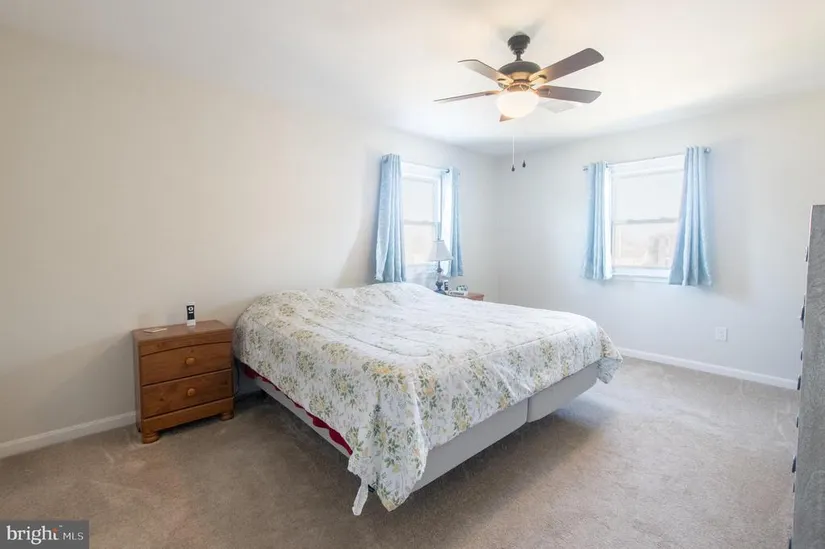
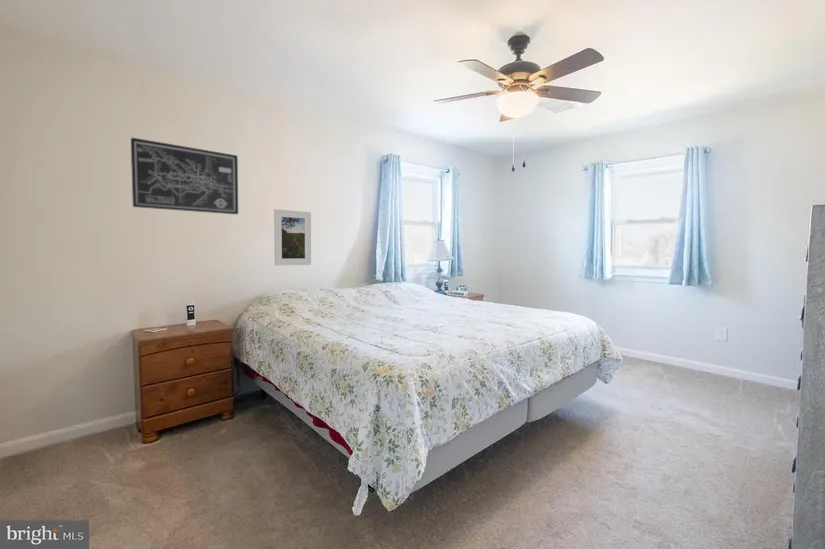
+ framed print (293, 238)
+ wall art (188, 179)
